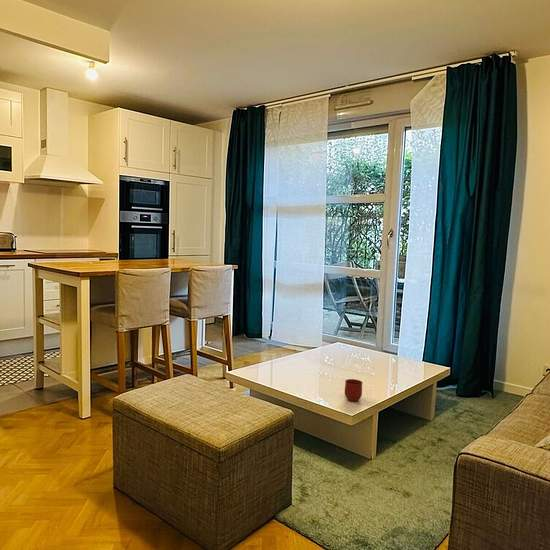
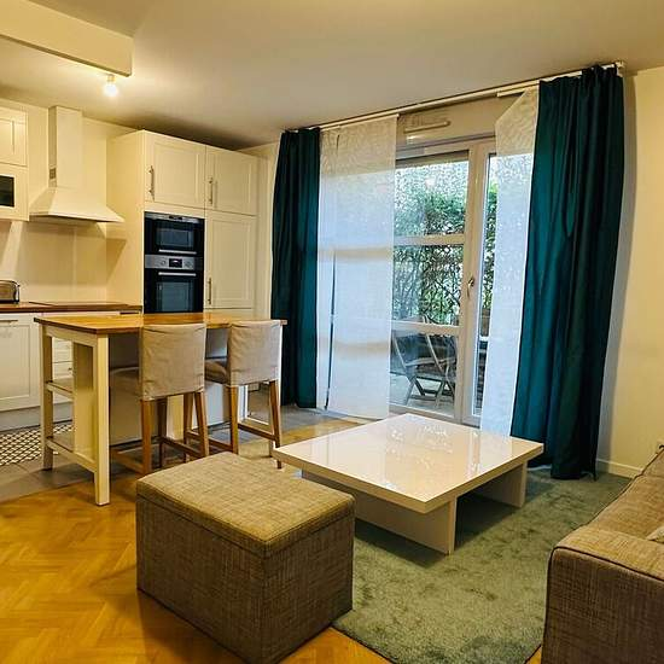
- mug (355, 389)
